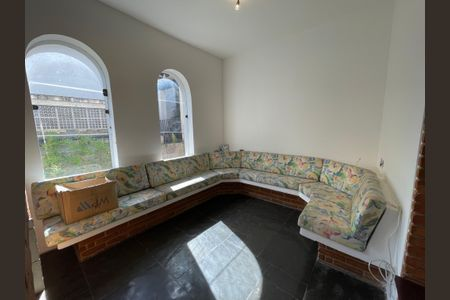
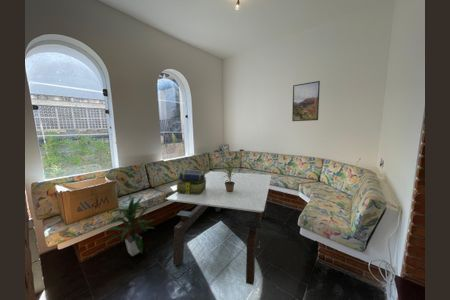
+ potted plant (229, 174)
+ coffee table (230, 208)
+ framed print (305, 102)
+ indoor plant (131, 226)
+ stack of books (192, 180)
